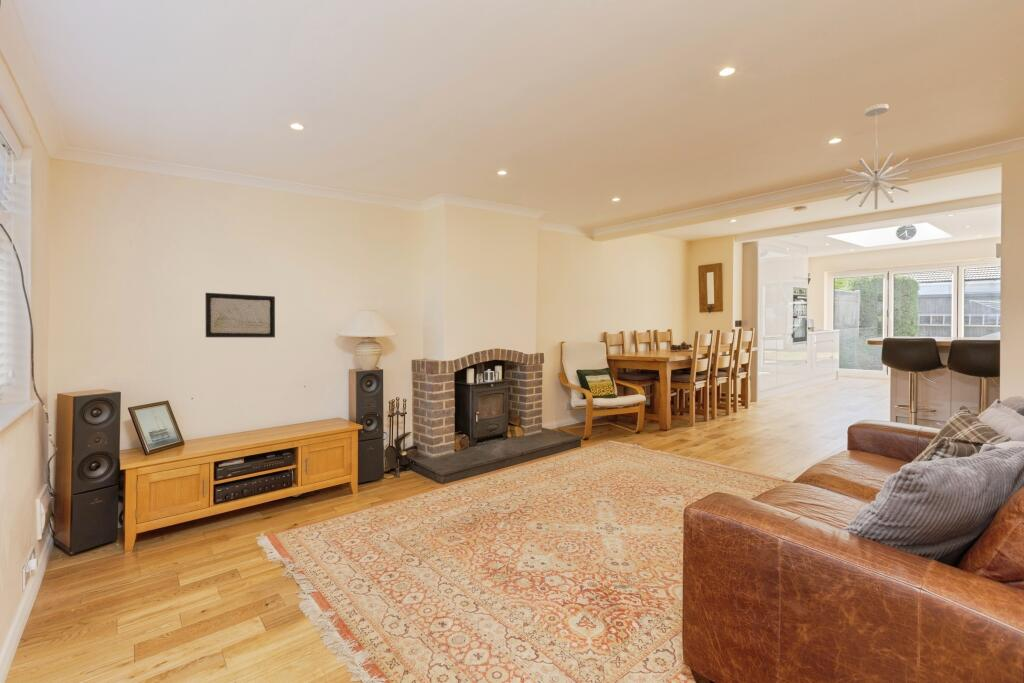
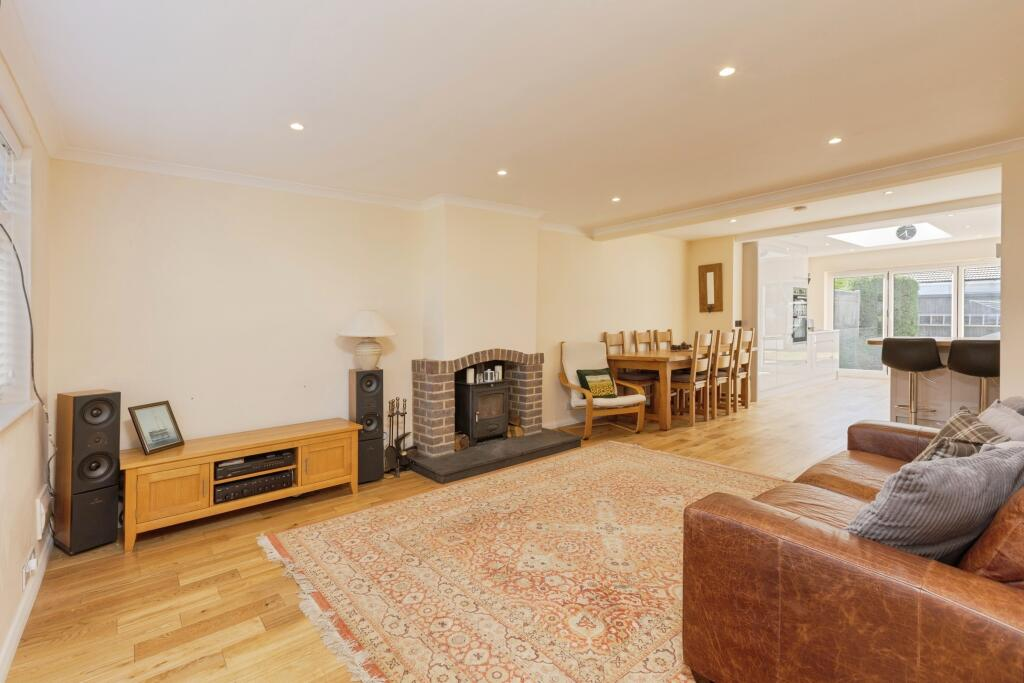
- wall art (241, 316)
- pendant light (876, 157)
